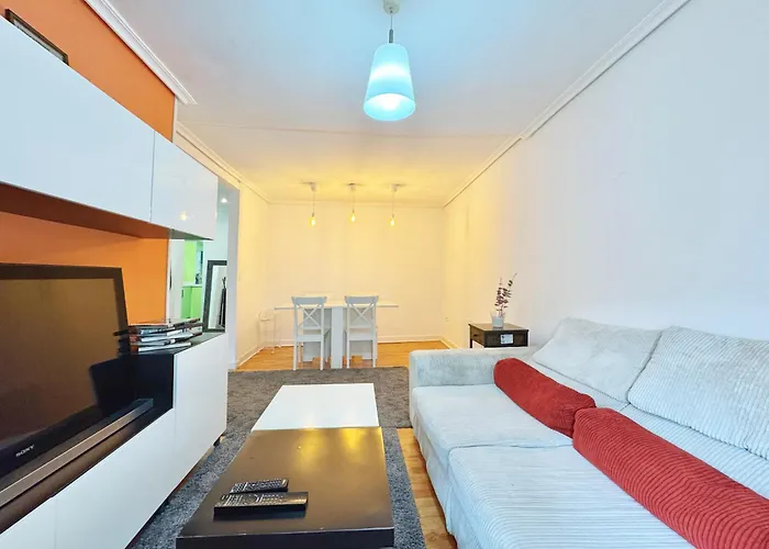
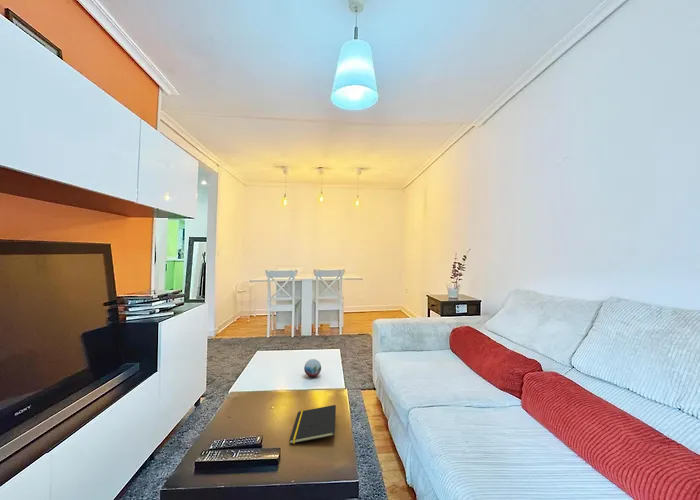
+ notepad (314, 422)
+ decorative orb (312, 367)
